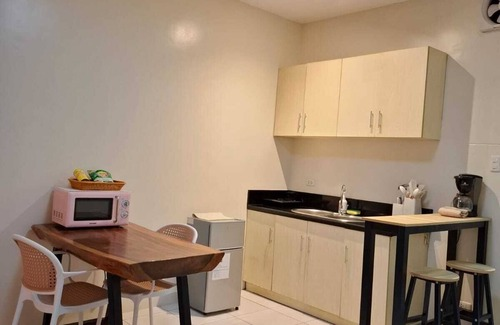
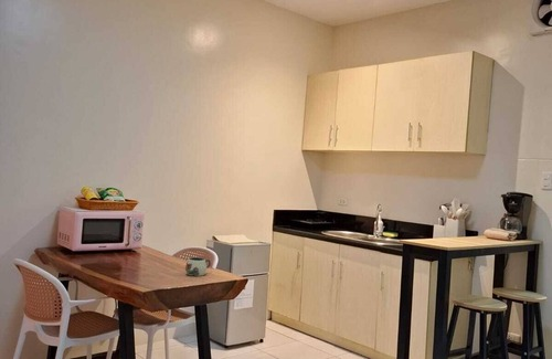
+ mug (199, 266)
